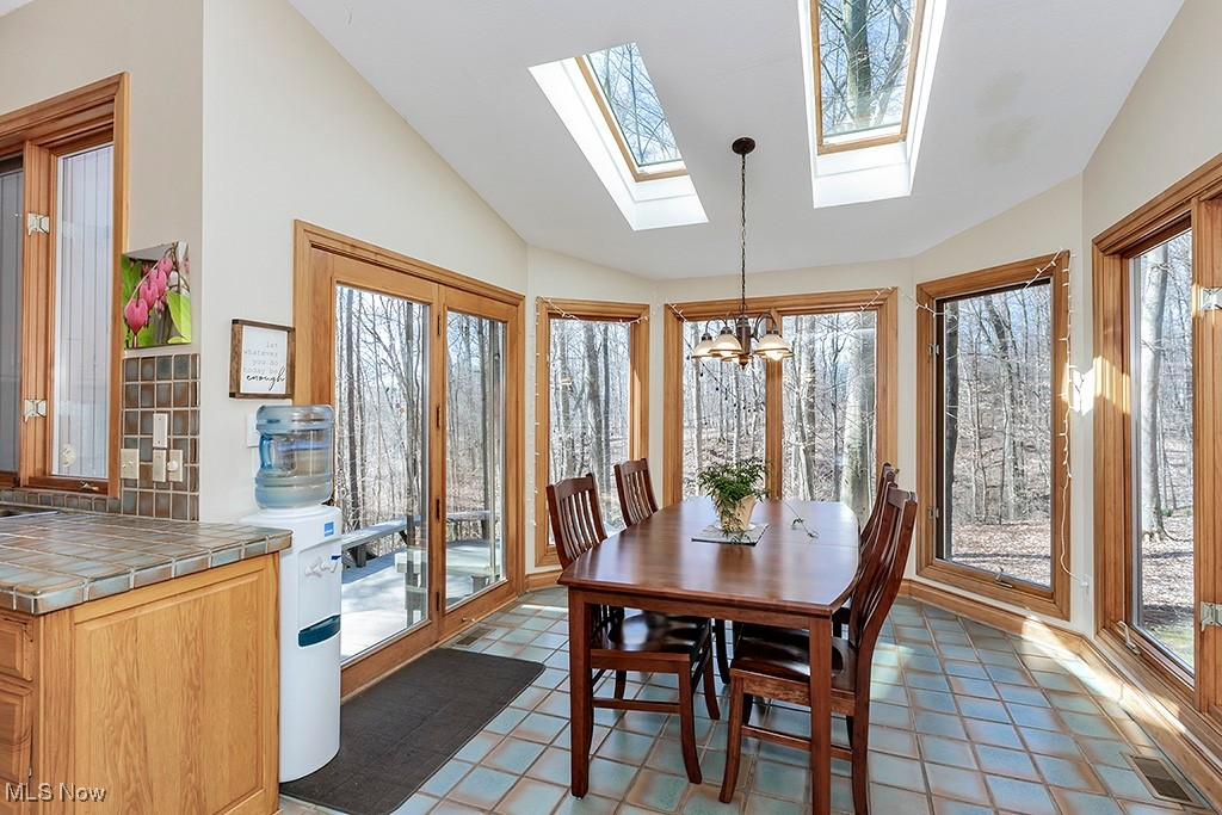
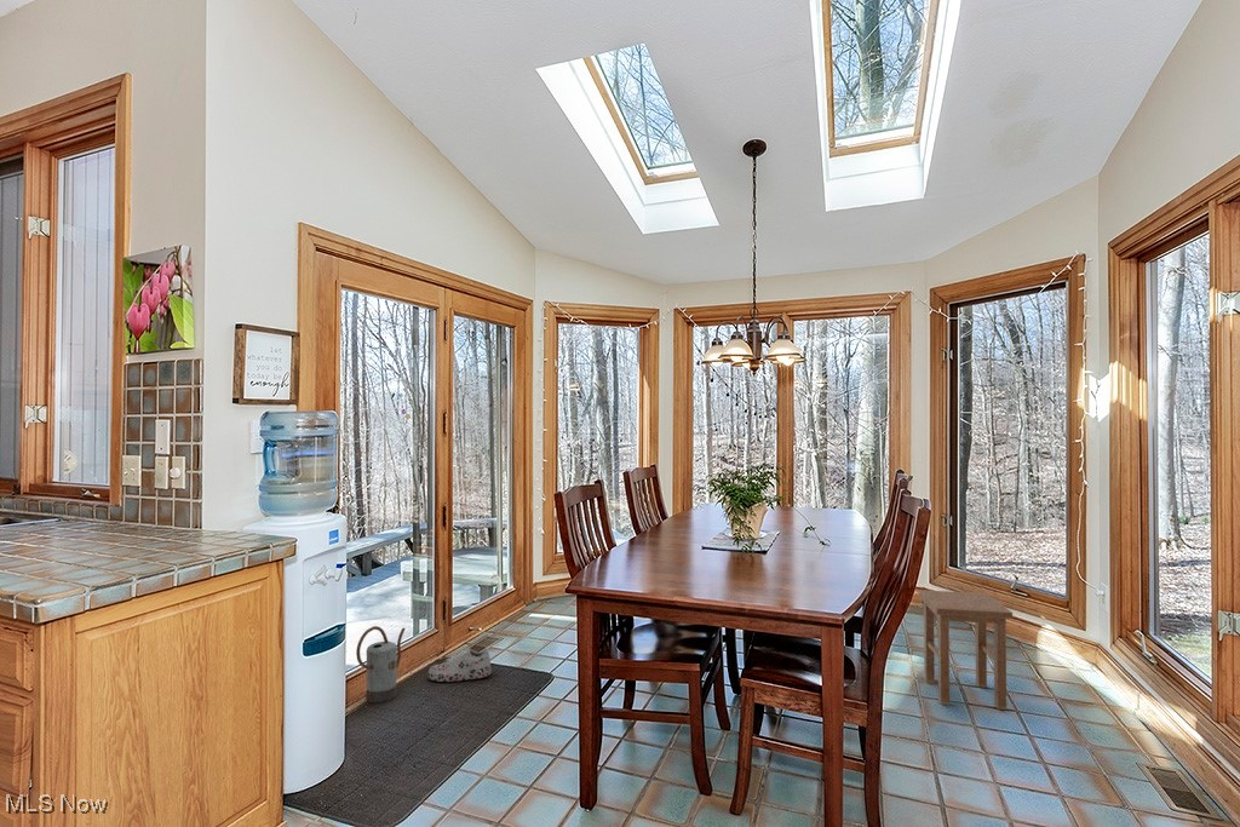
+ shoe (459, 662)
+ watering can (381, 659)
+ stool (976, 647)
